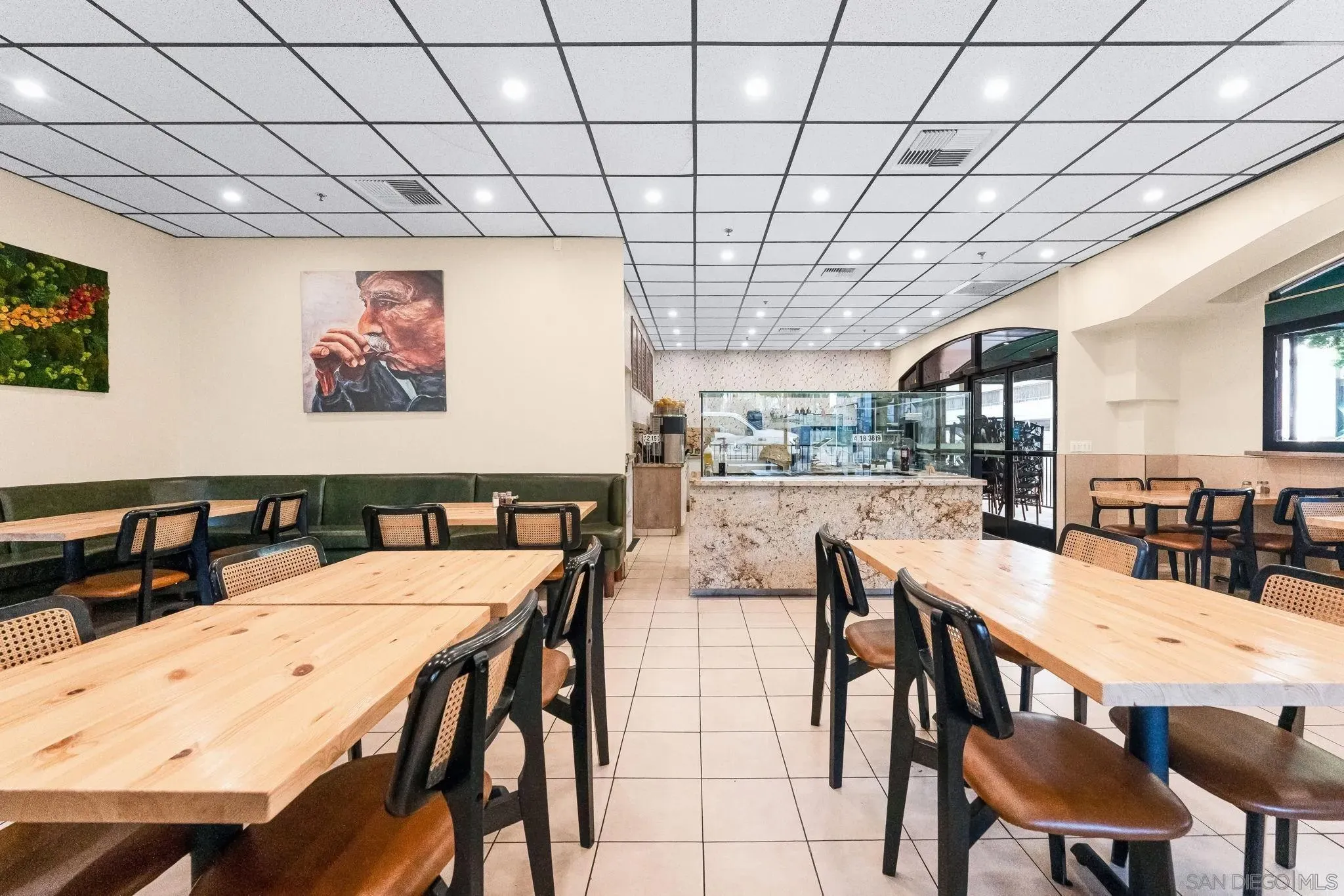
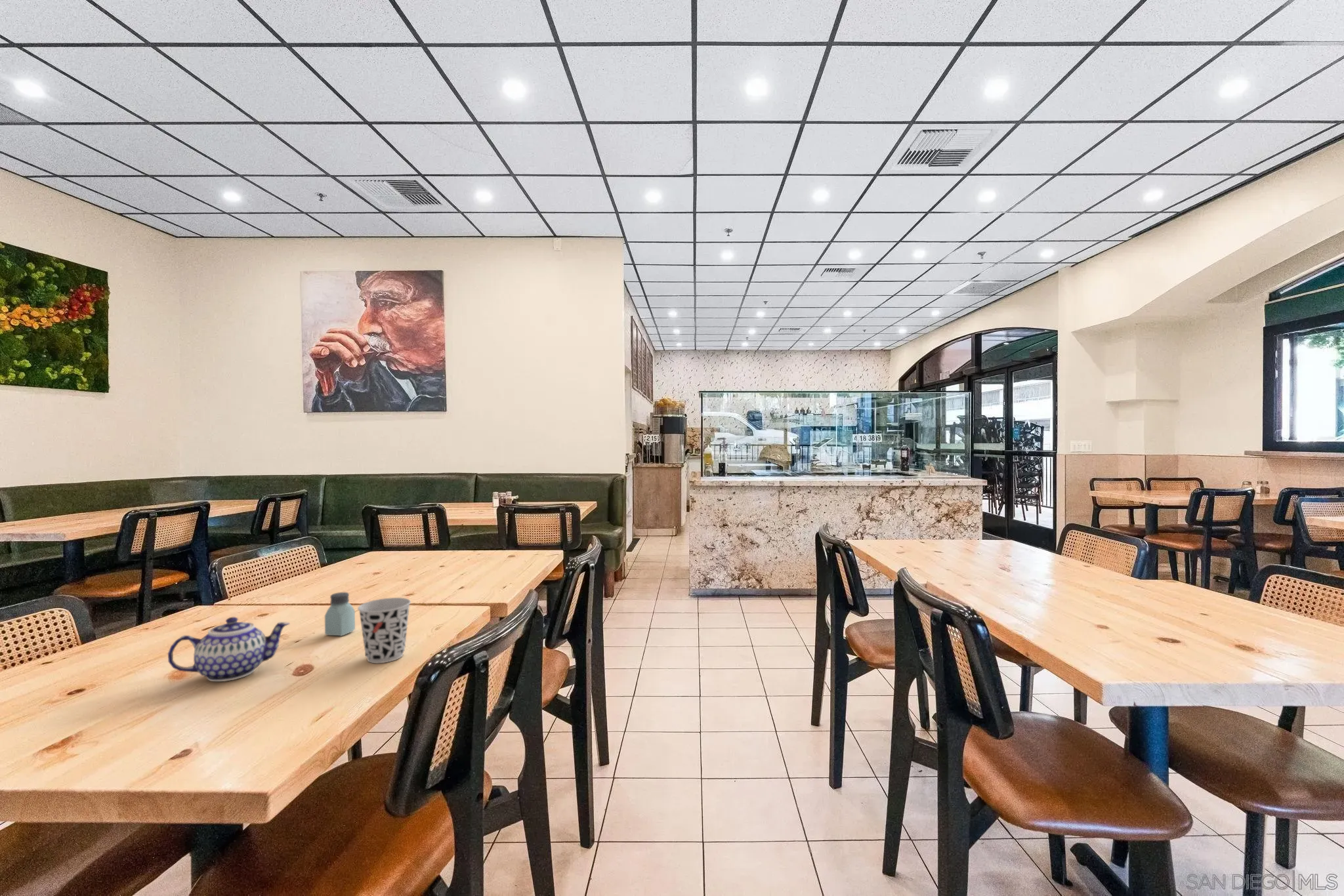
+ cup (385, 630)
+ saltshaker (340, 613)
+ teapot (232, 645)
